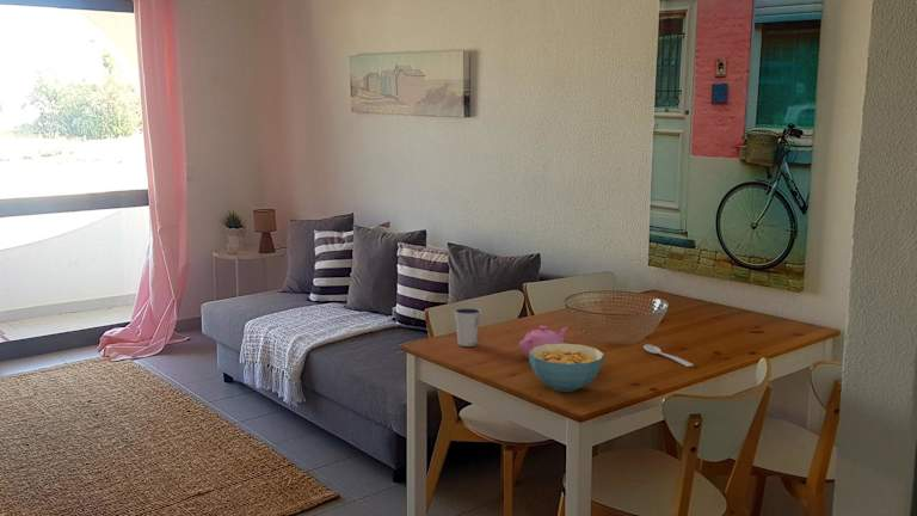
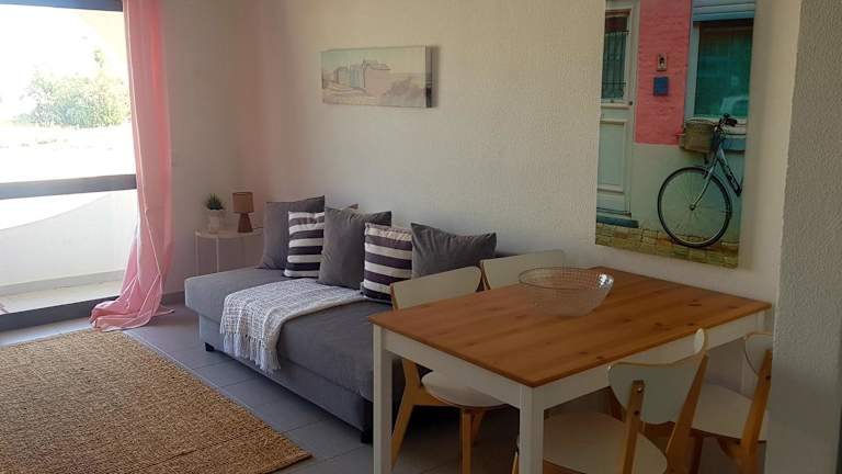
- cereal bowl (565, 370)
- dixie cup (467, 327)
- teapot (543, 342)
- spoon (667, 355)
